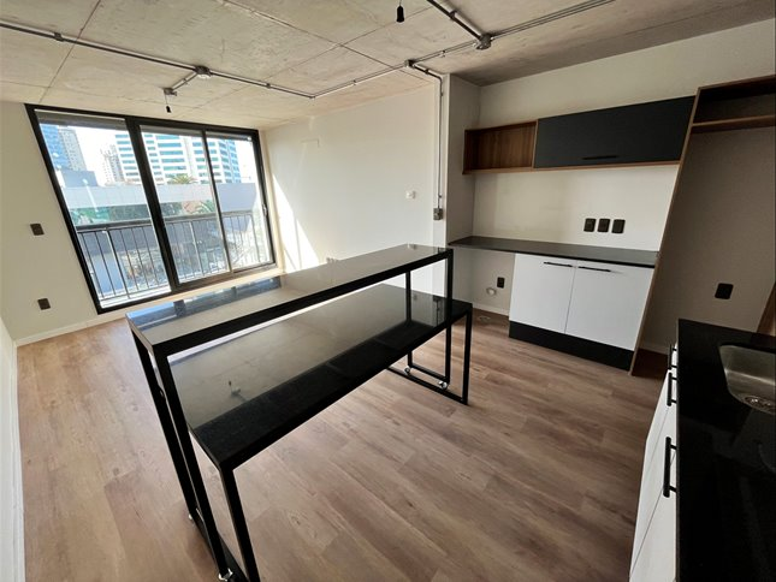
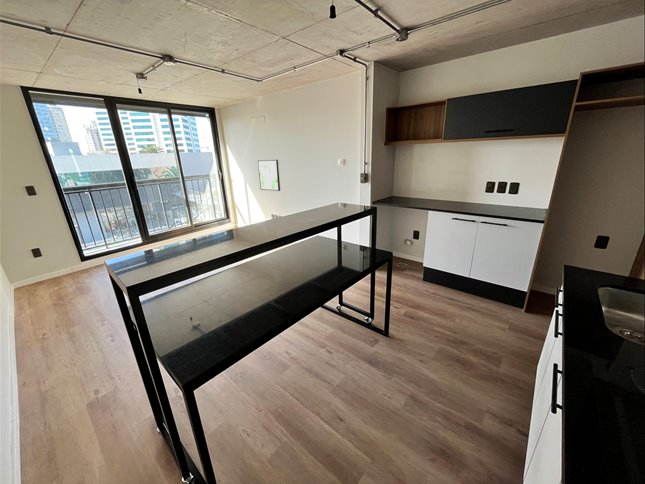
+ wall art (268, 175)
